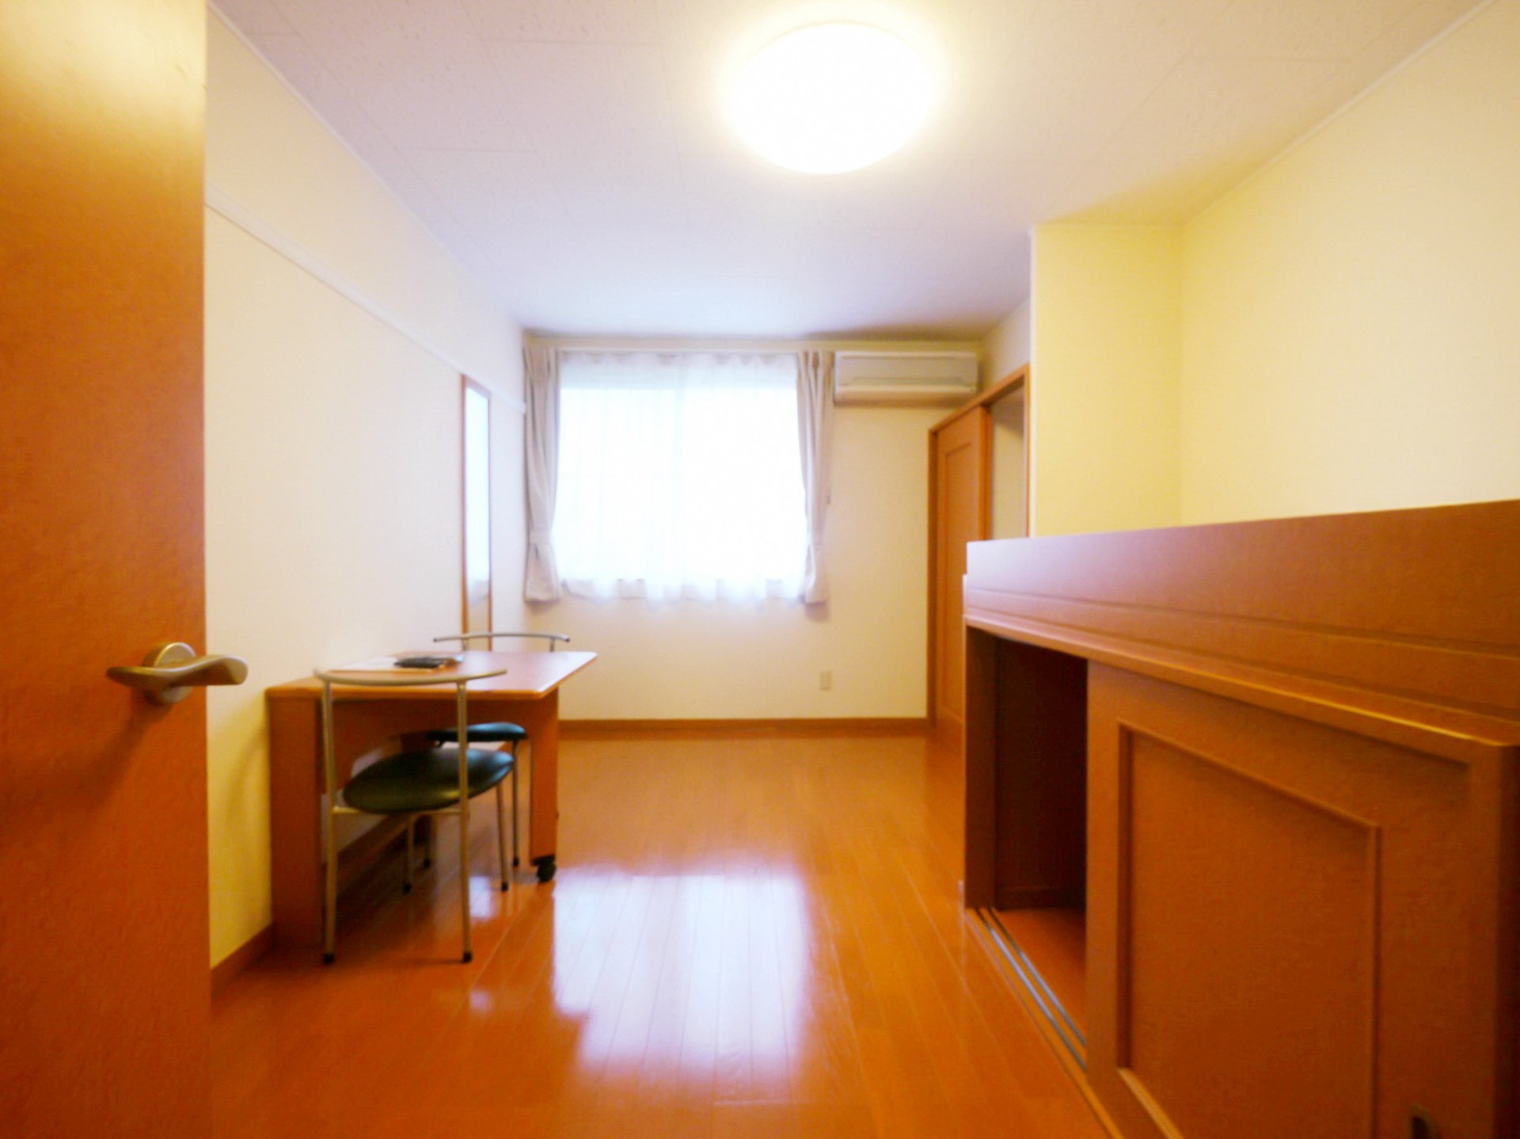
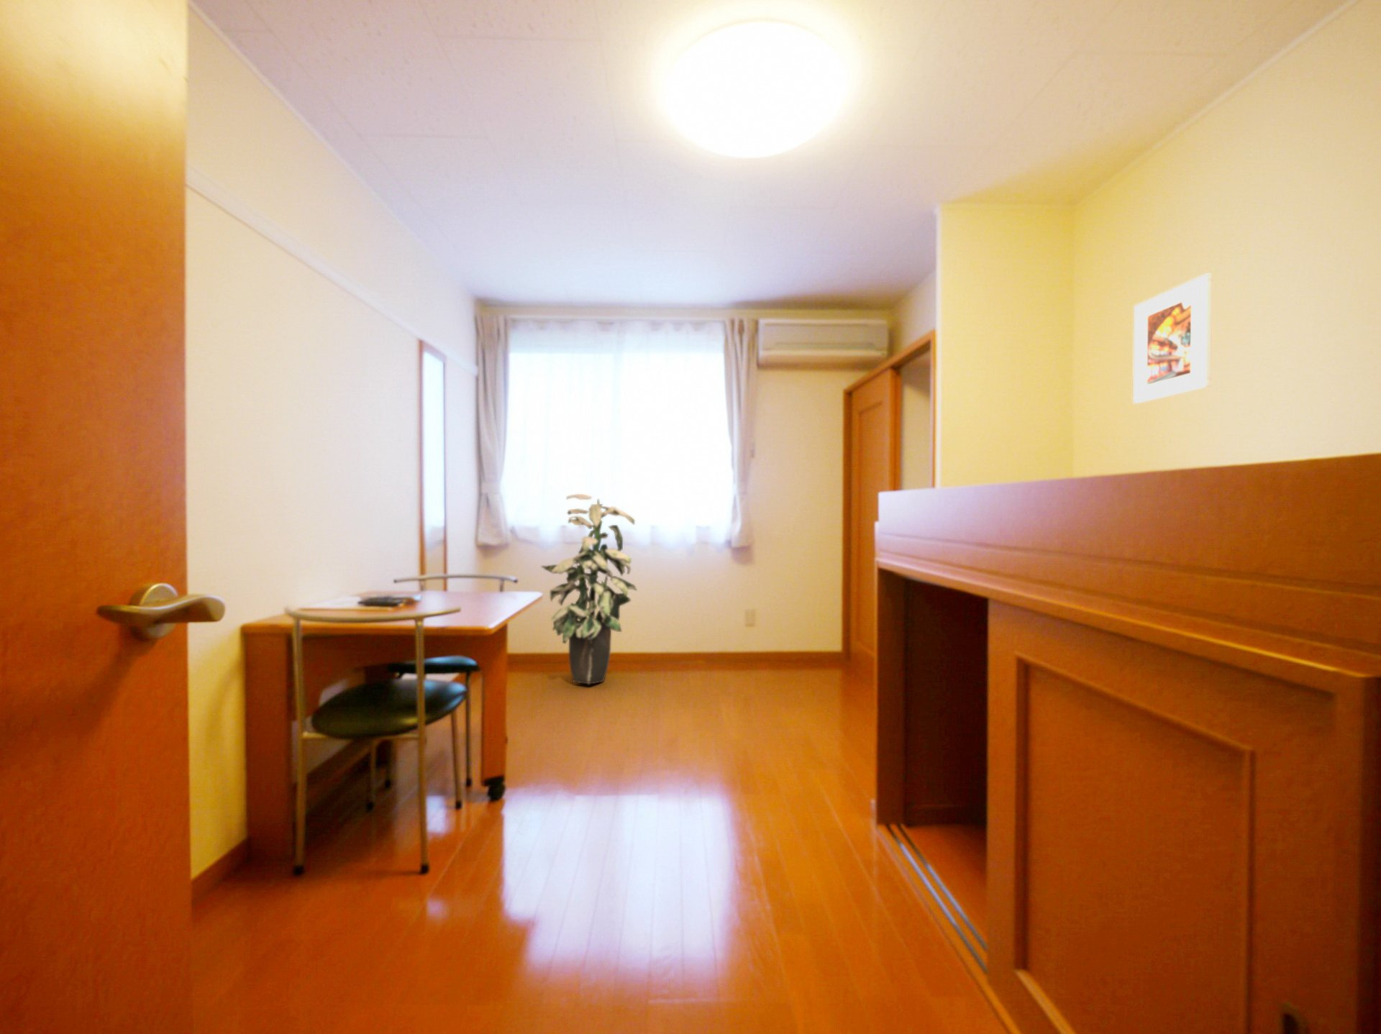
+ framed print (1169, 343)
+ indoor plant (588, 588)
